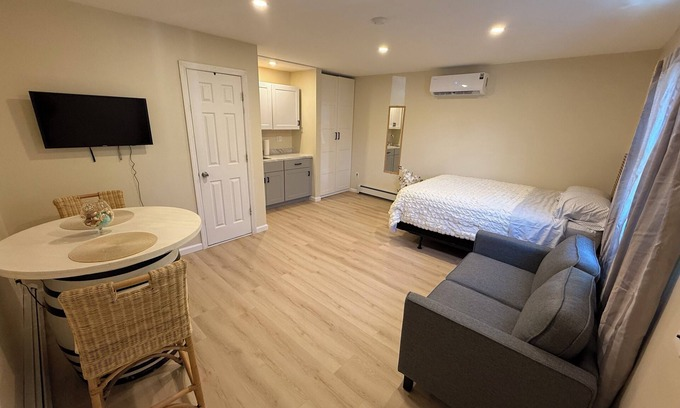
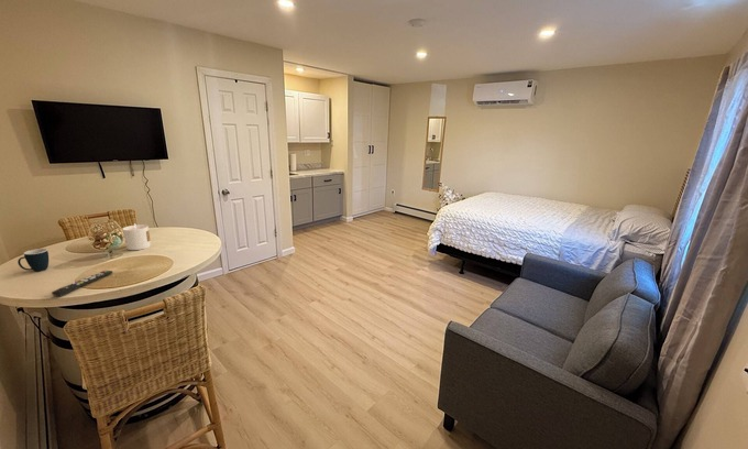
+ remote control (84, 282)
+ candle (136, 234)
+ mug (34, 261)
